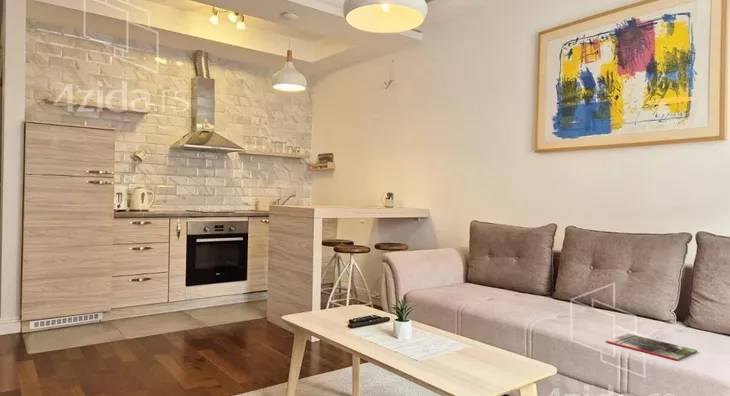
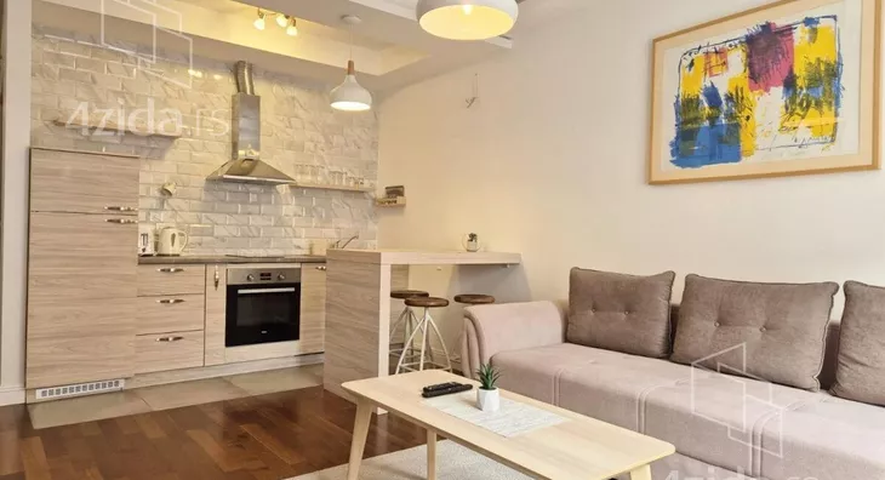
- magazine (650, 345)
